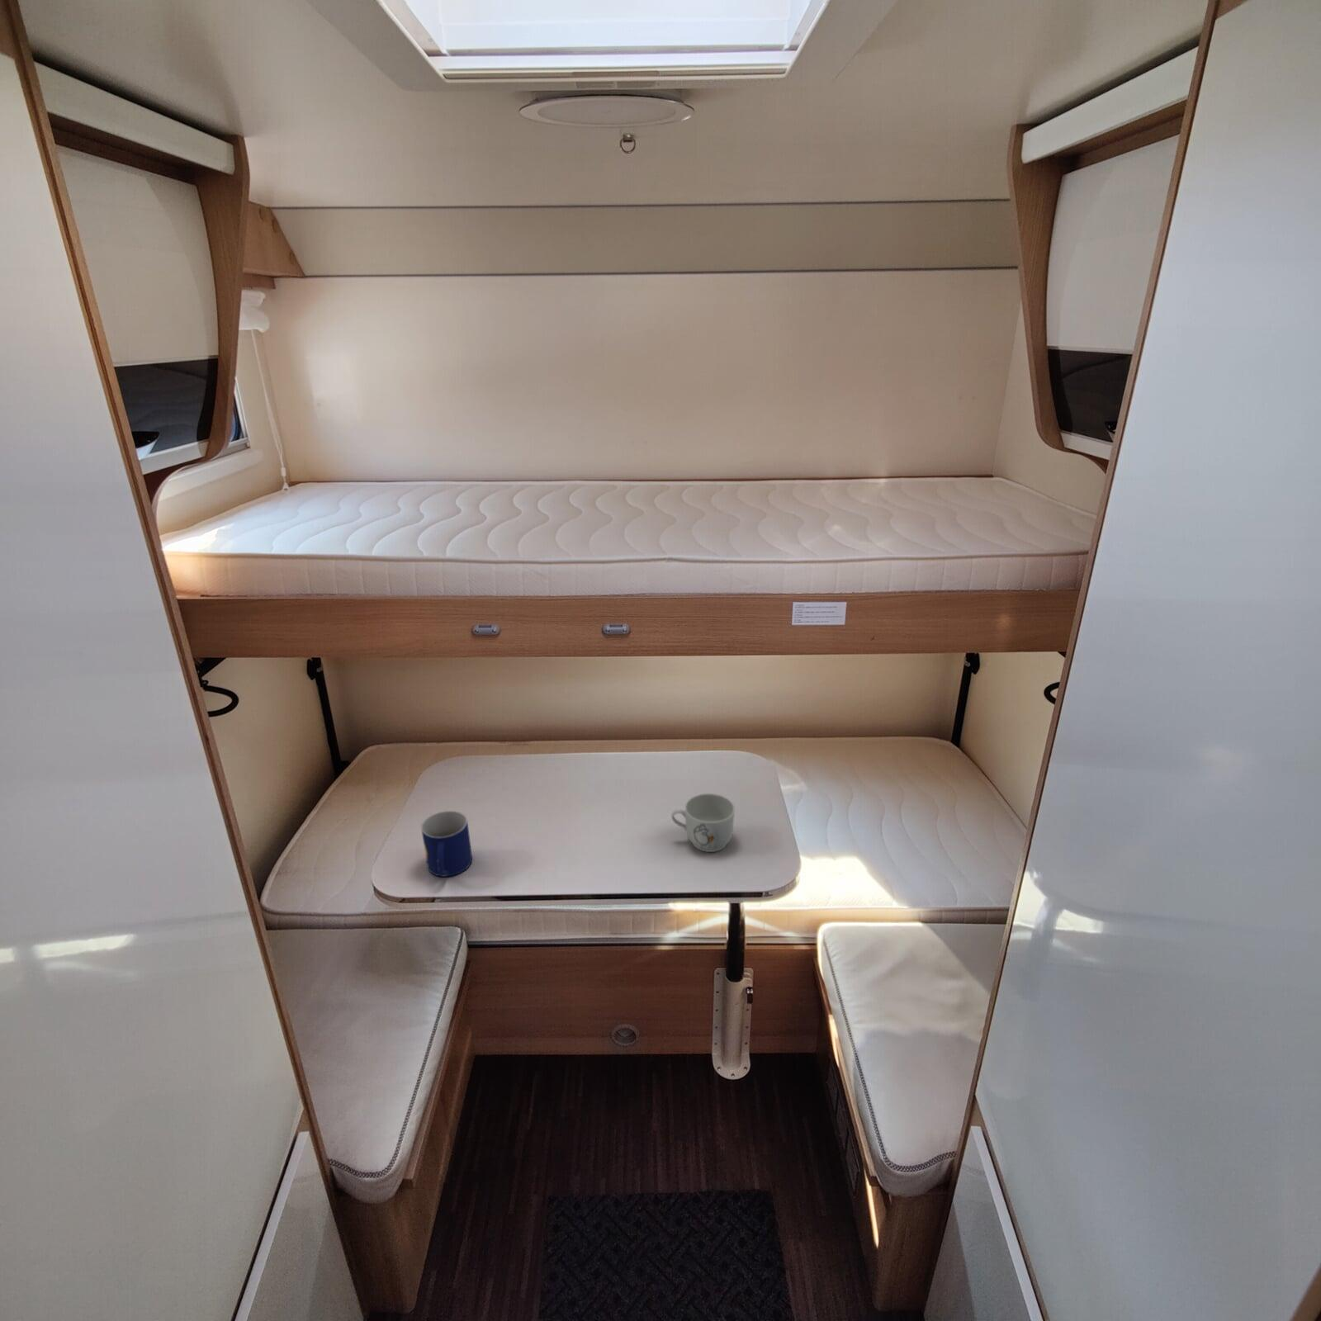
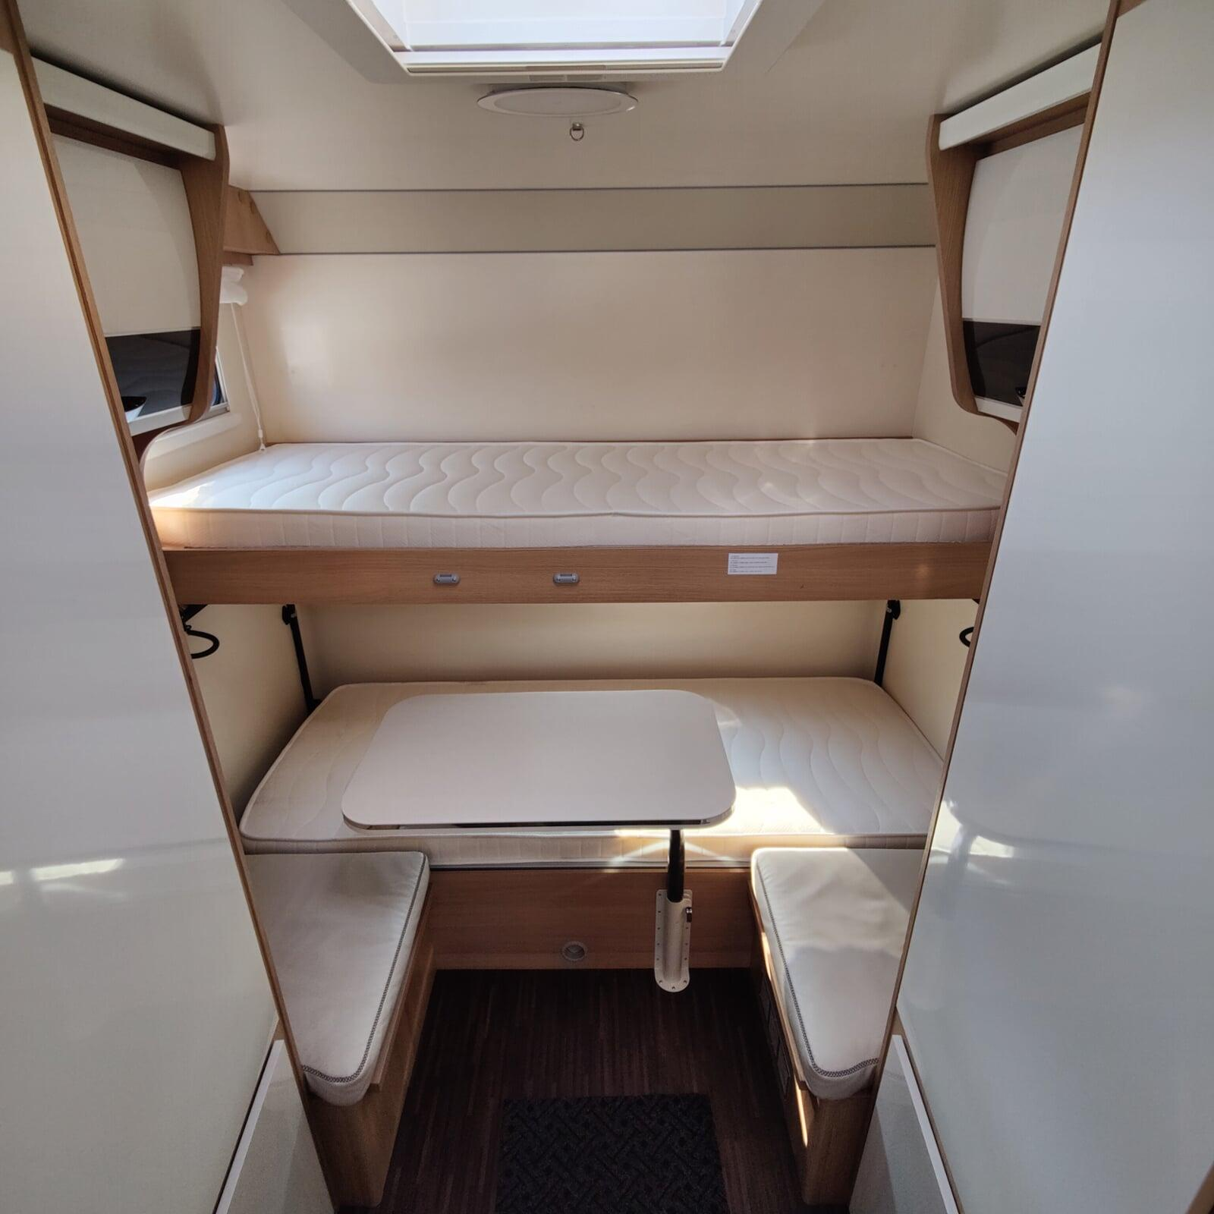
- mug (702, 823)
- mug (445, 849)
